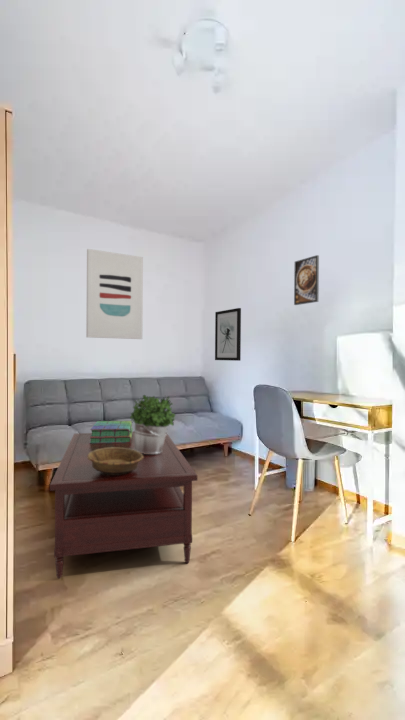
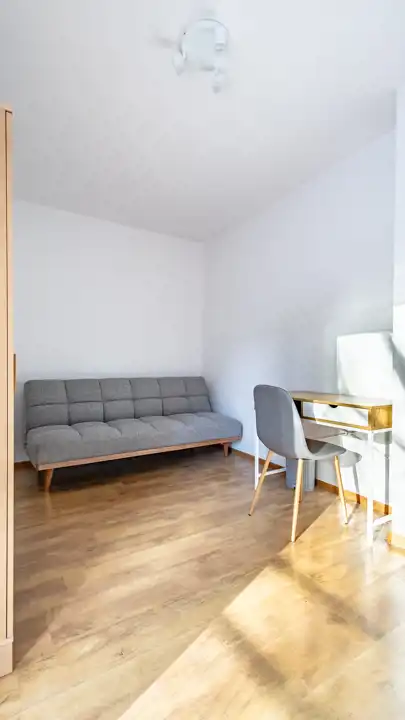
- decorative bowl (115, 461)
- wall art (227, 335)
- wall art (115, 295)
- stack of books (112, 430)
- coffee table (122, 486)
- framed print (306, 281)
- potted plant (151, 423)
